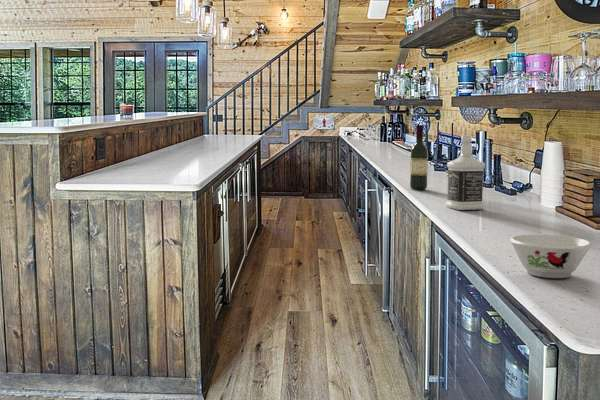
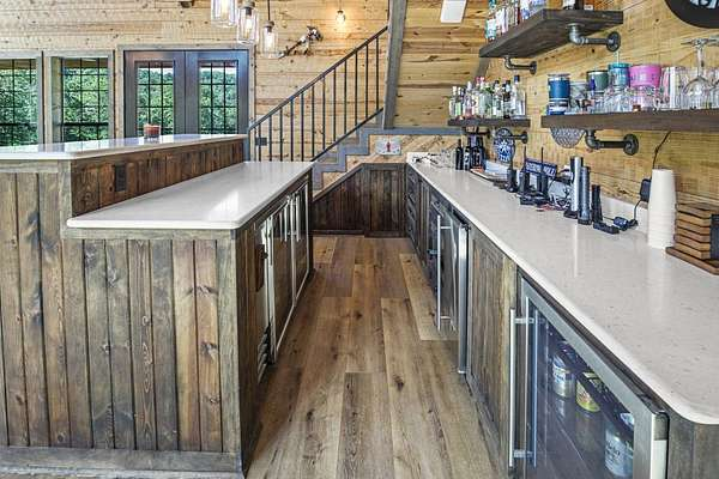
- wine bottle (419, 157)
- bottle (465, 172)
- bowl (549, 256)
